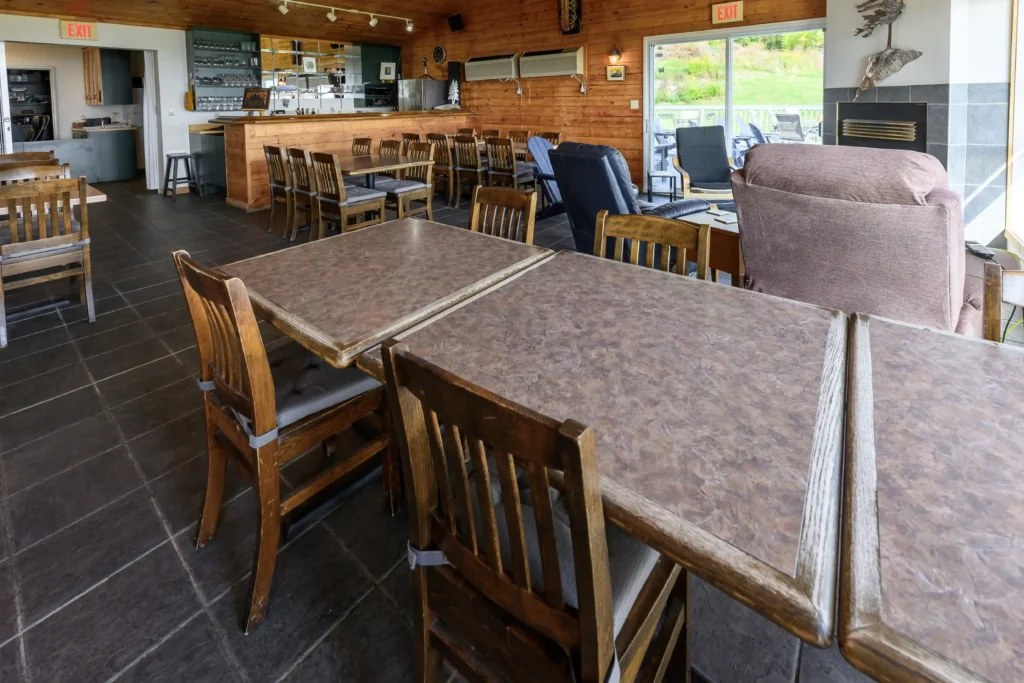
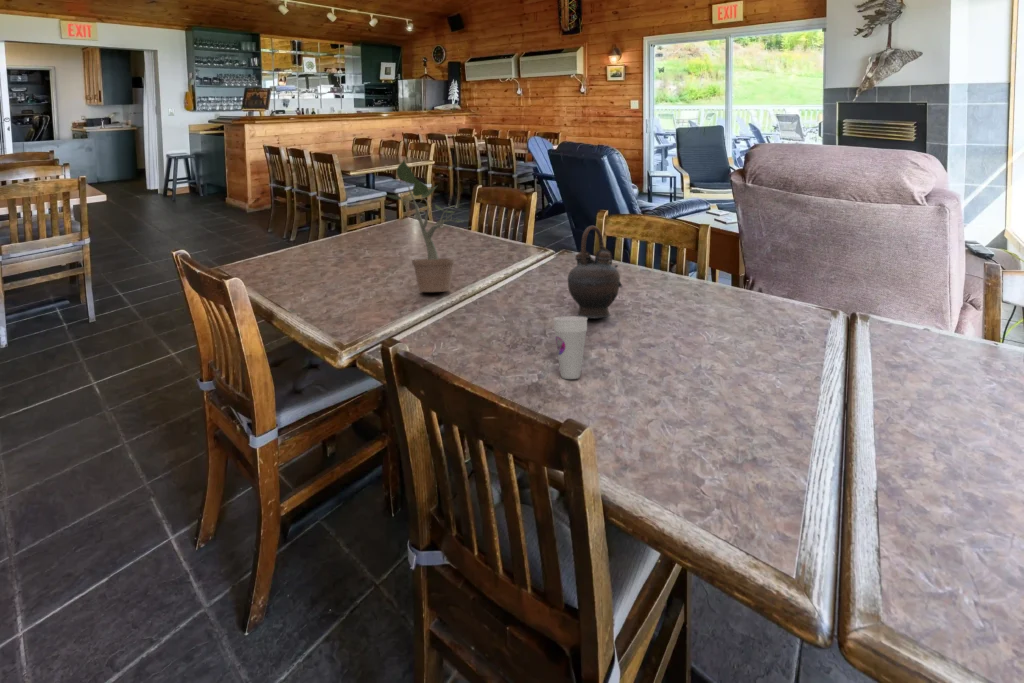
+ cup (570, 347)
+ teapot (597, 271)
+ potted plant (431, 227)
